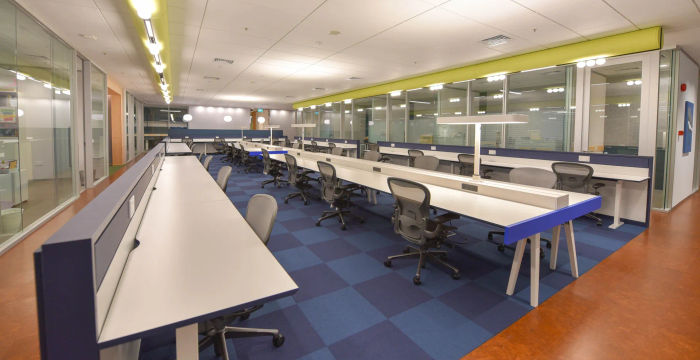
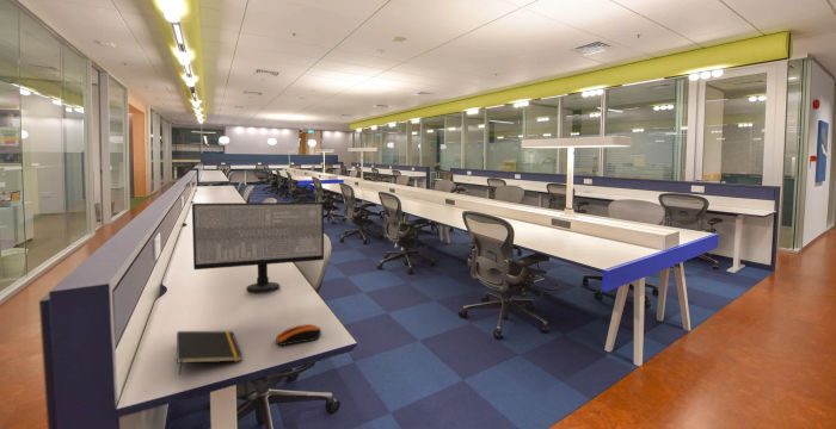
+ notepad (208, 344)
+ computer mouse (299, 332)
+ computer monitor (262, 245)
